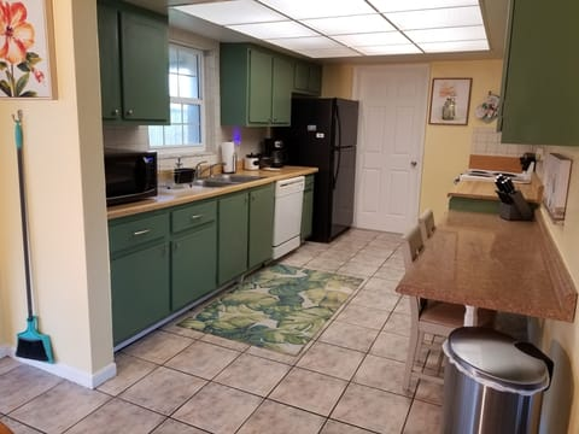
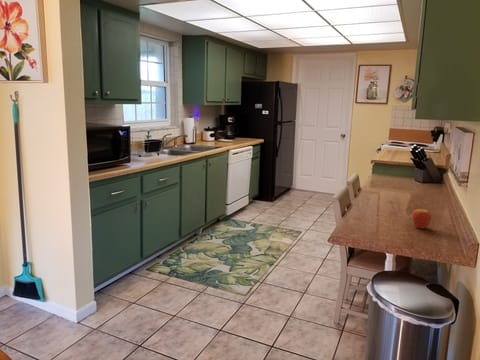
+ fruit (421, 217)
